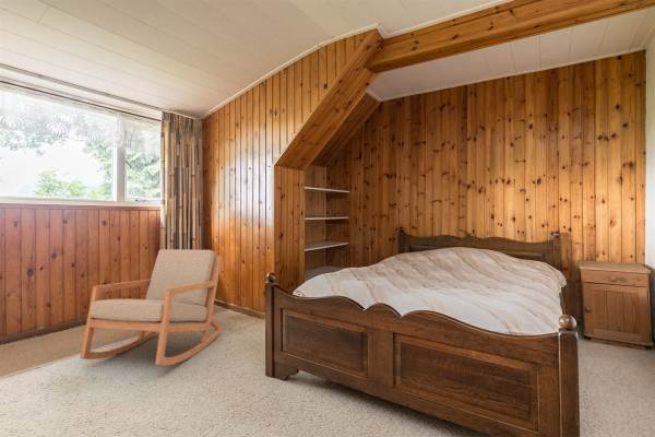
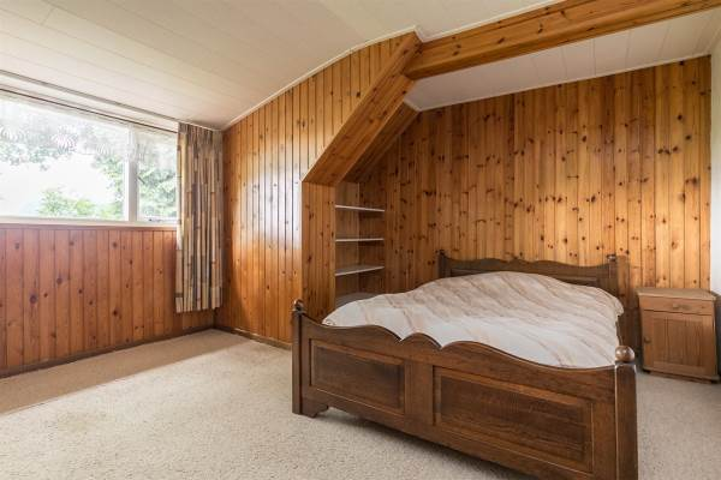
- chair (160, 302)
